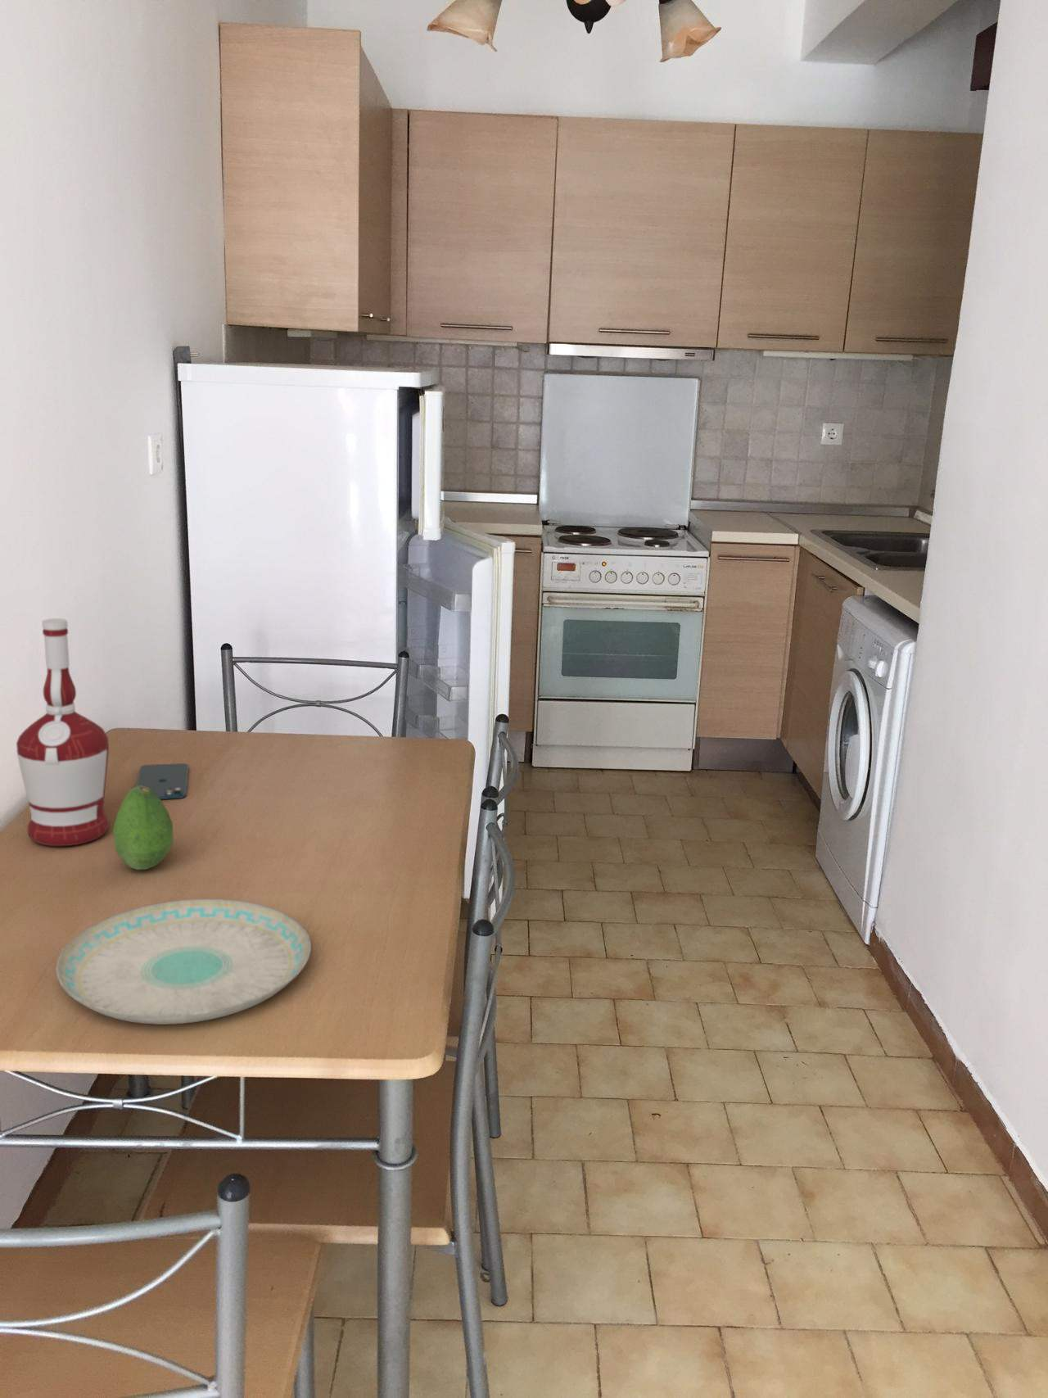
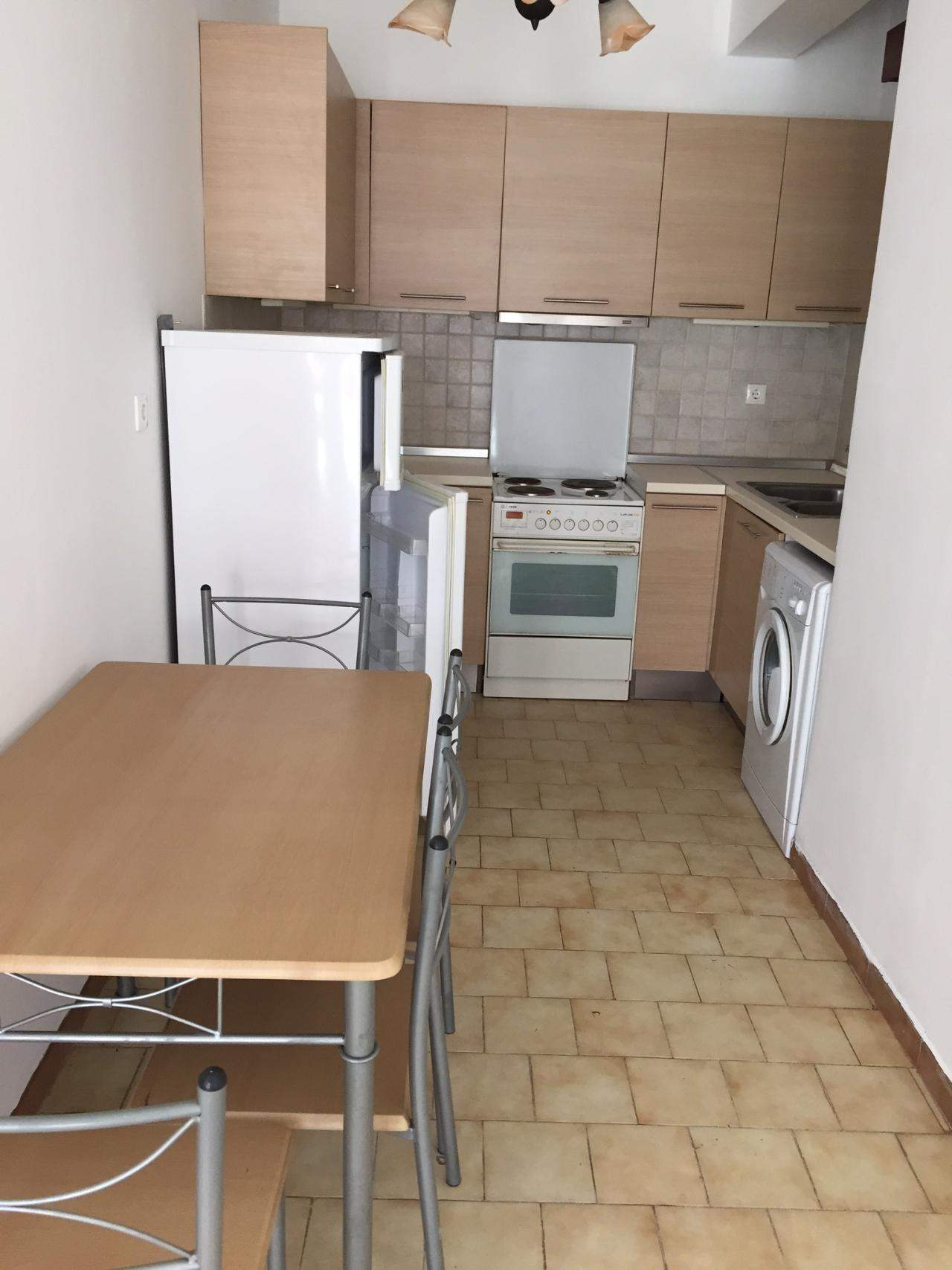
- smartphone (162, 779)
- alcohol (62, 730)
- fruit (142, 827)
- plate (187, 960)
